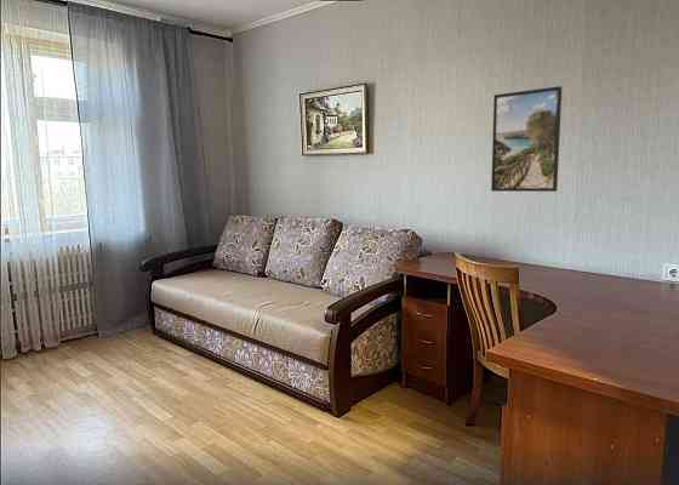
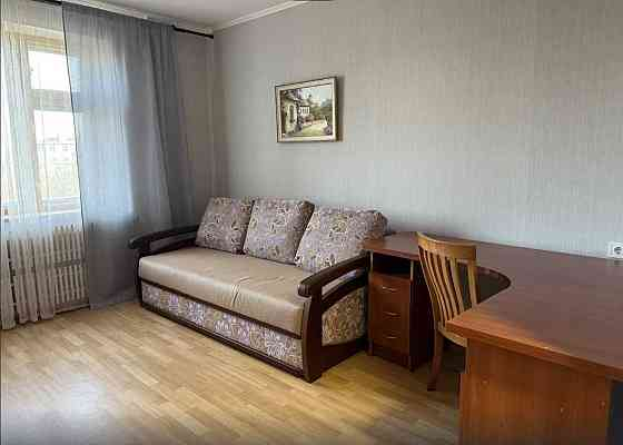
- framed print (524, 141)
